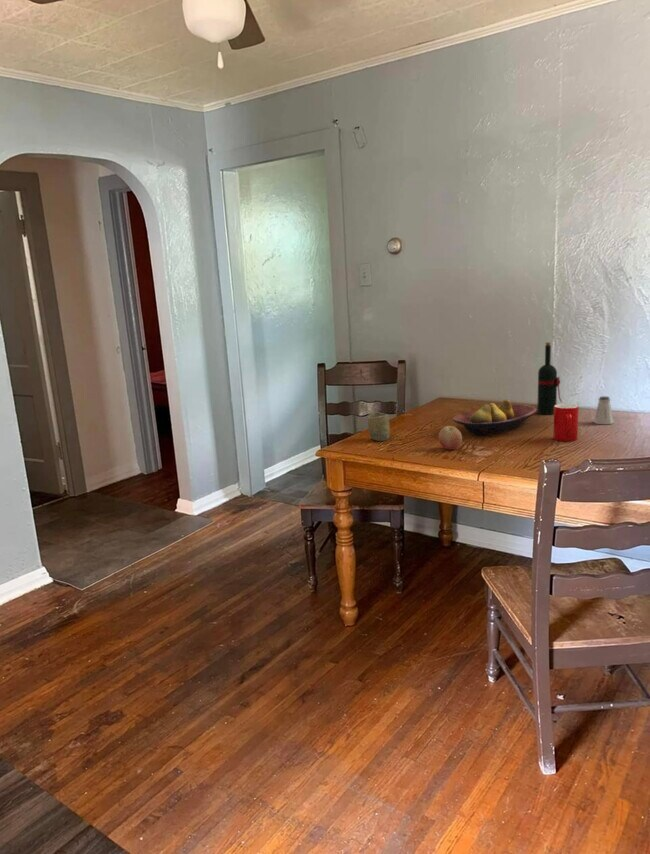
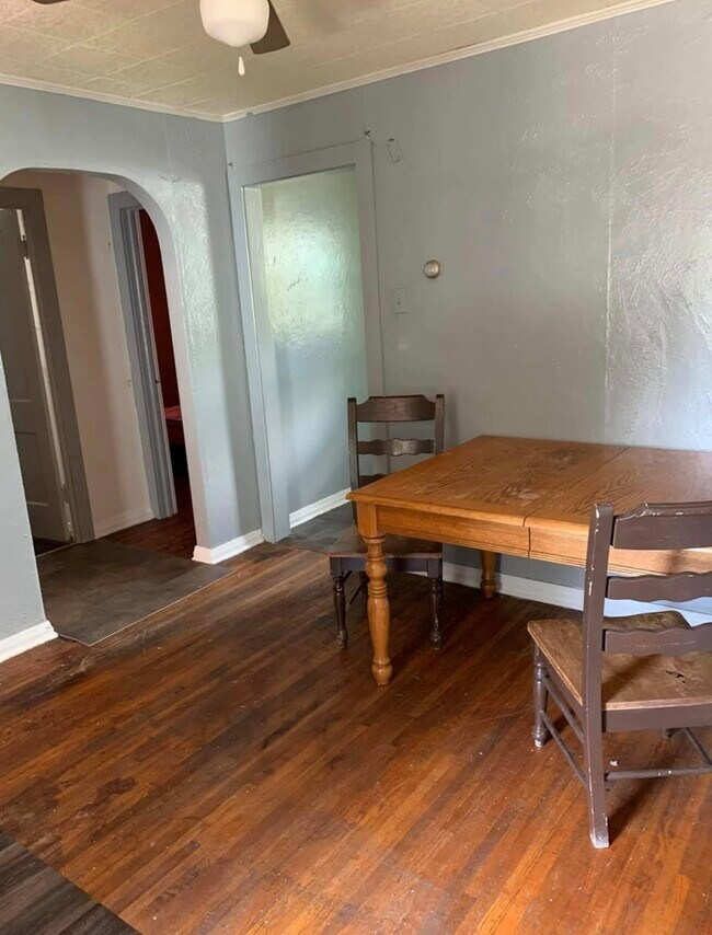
- fruit bowl (495, 414)
- cup (564, 423)
- fruit (450, 437)
- saltshaker (604, 409)
- wine bottle (550, 378)
- cup (378, 426)
